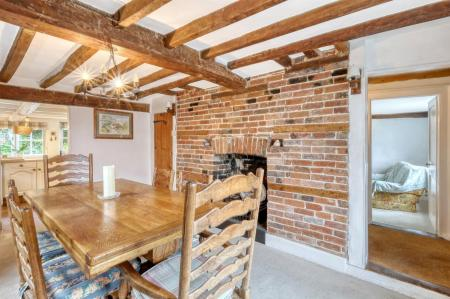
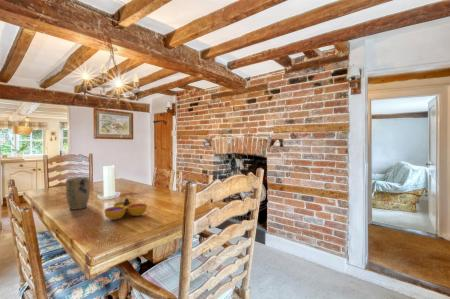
+ decorative bowl (128, 207)
+ plant pot (78, 192)
